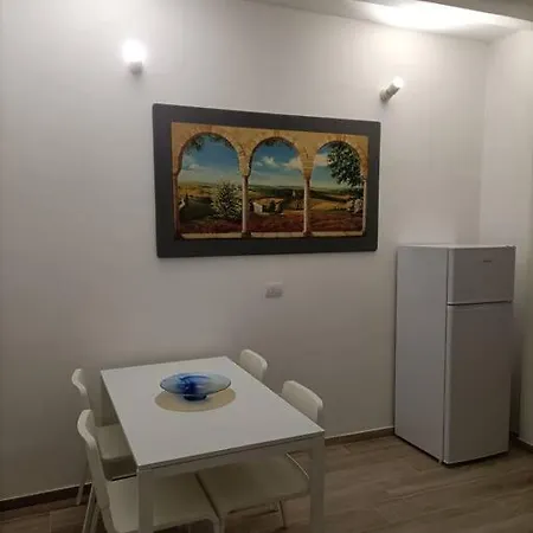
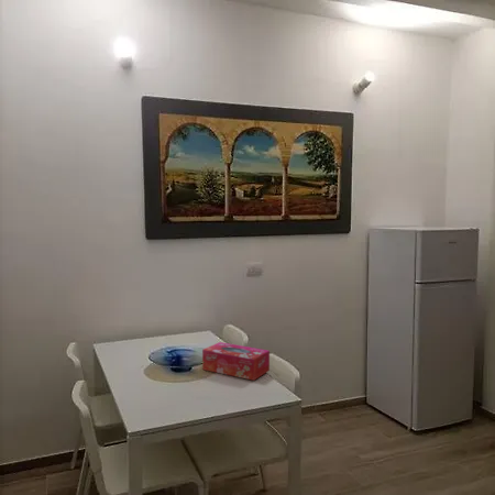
+ tissue box (235, 360)
